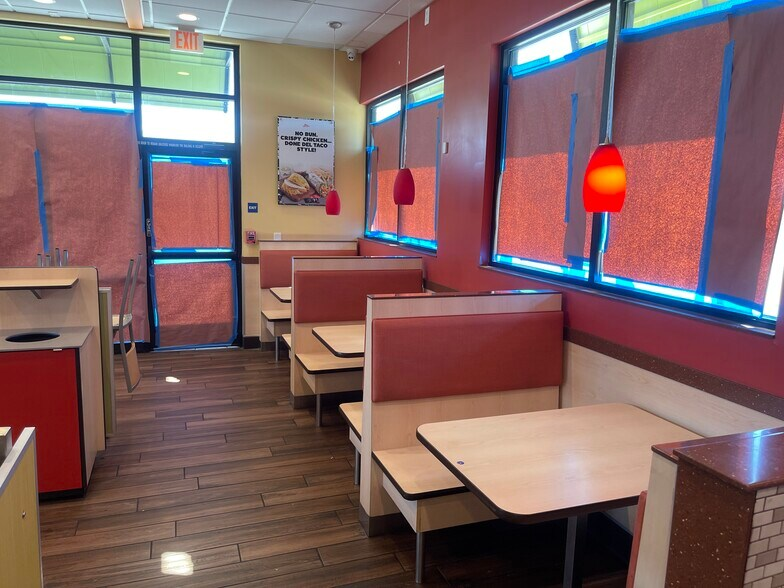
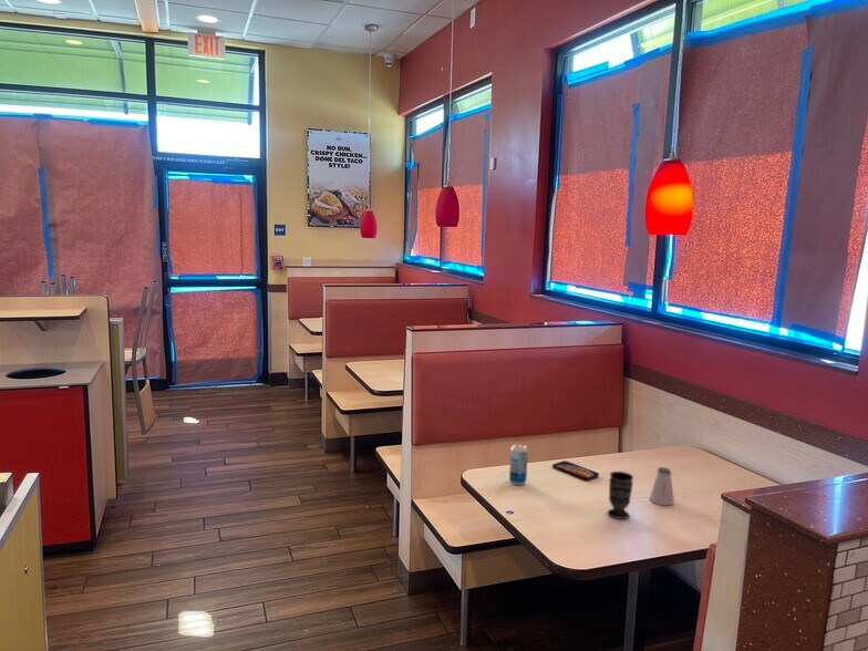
+ cup (619, 495)
+ saltshaker (662, 484)
+ beverage can (518, 464)
+ smartphone (575, 469)
